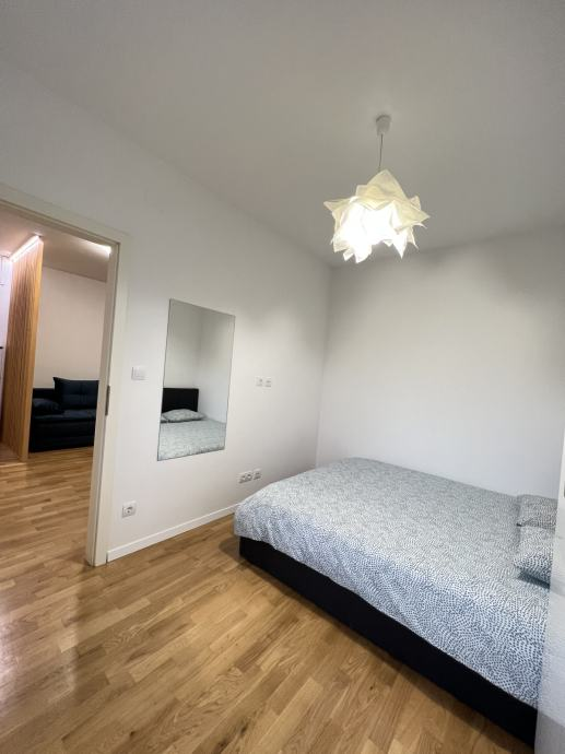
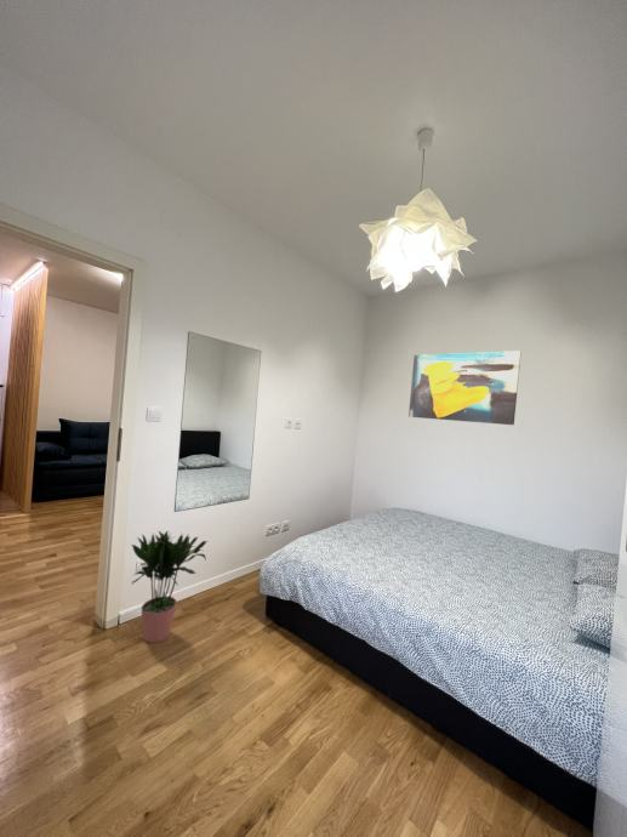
+ wall art (458, 387)
+ potted plant (161, 577)
